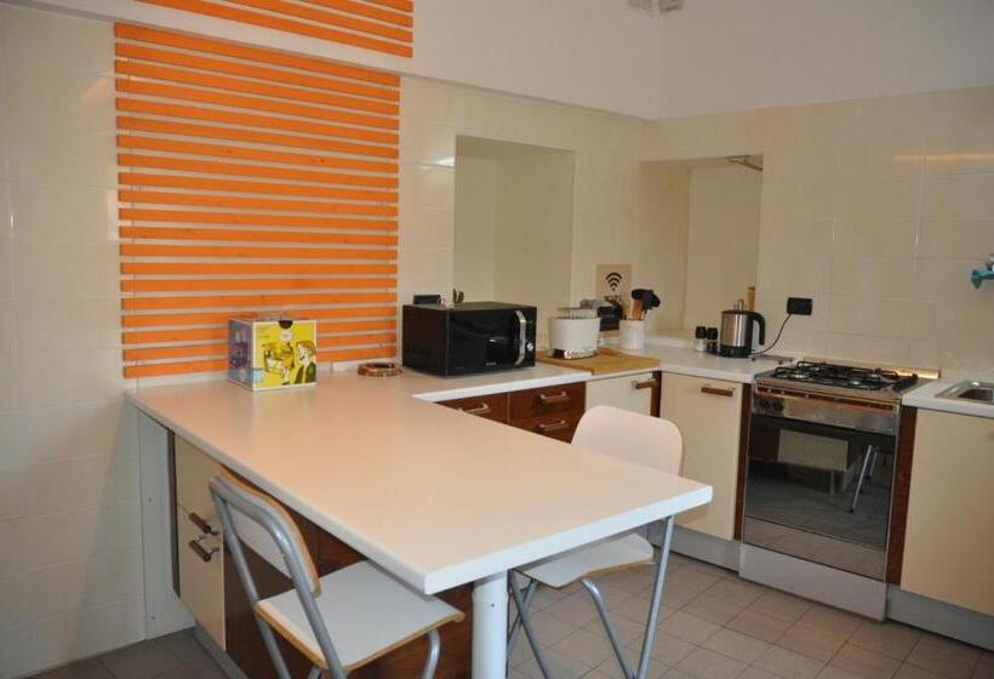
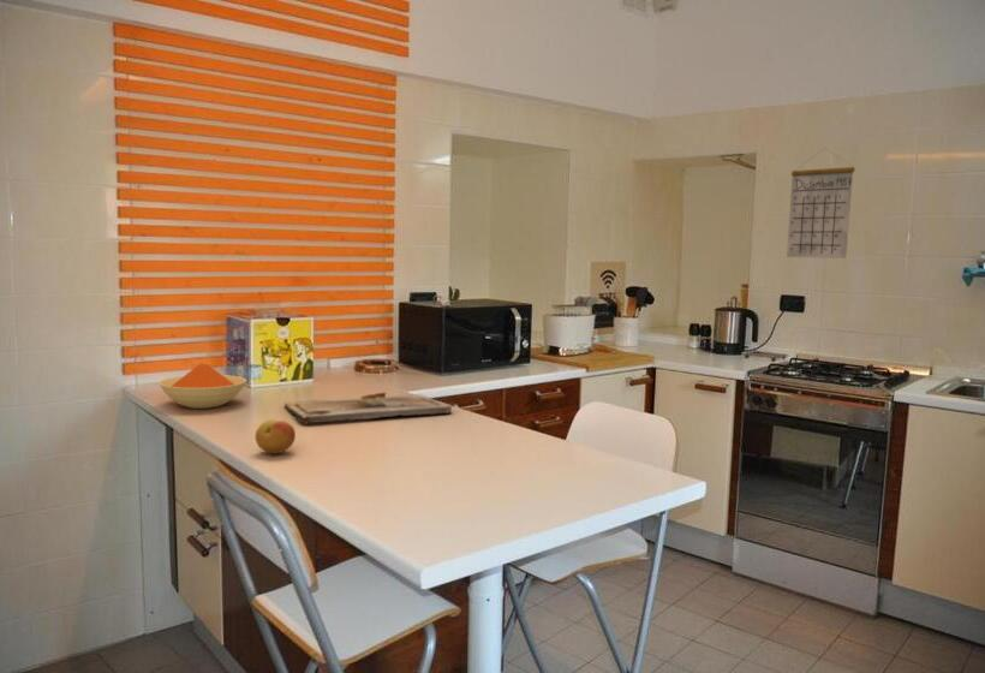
+ calendar (819, 203)
+ cutting board (366, 399)
+ bowl (203, 383)
+ fruit (275, 436)
